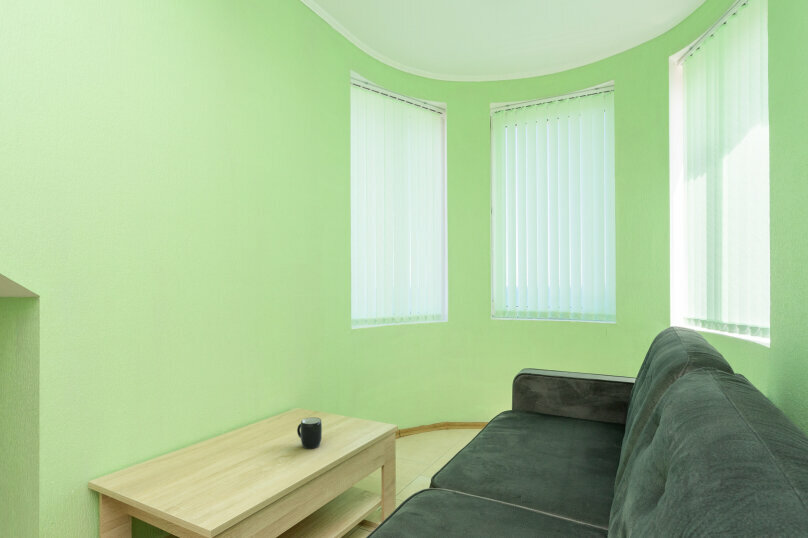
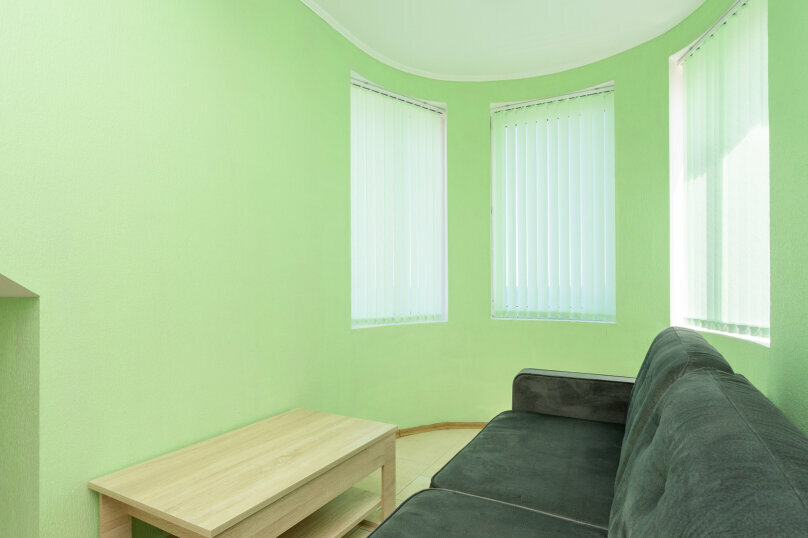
- mug (308, 432)
